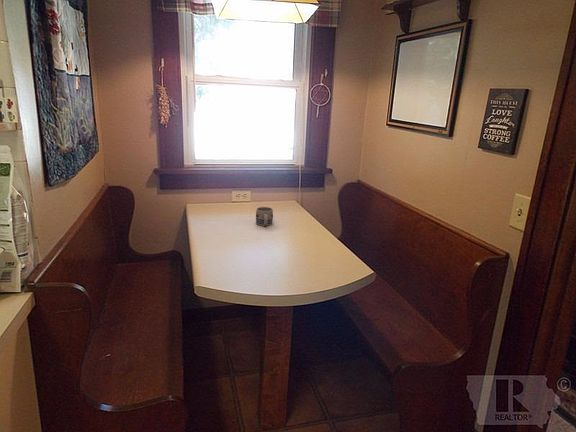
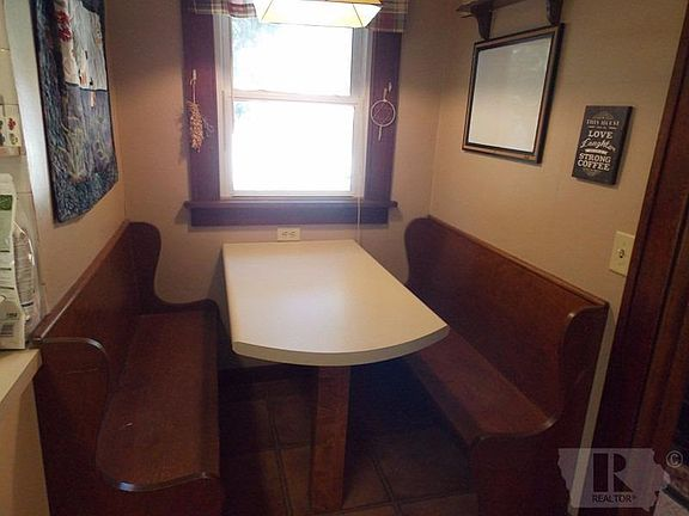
- mug (264, 217)
